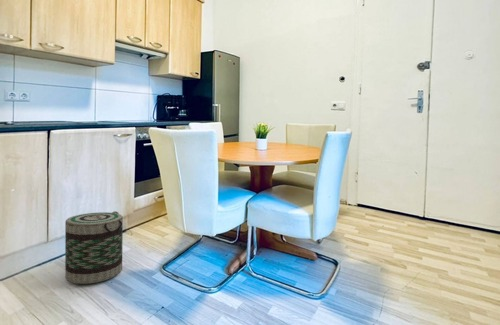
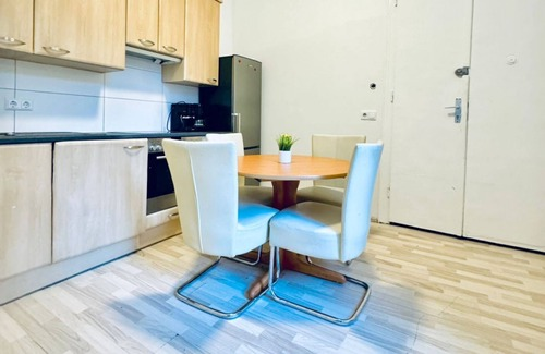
- basket (96, 243)
